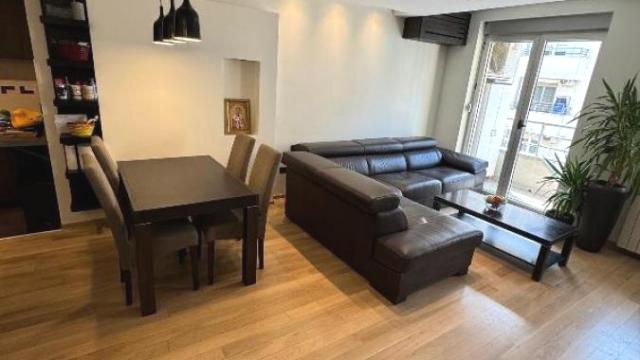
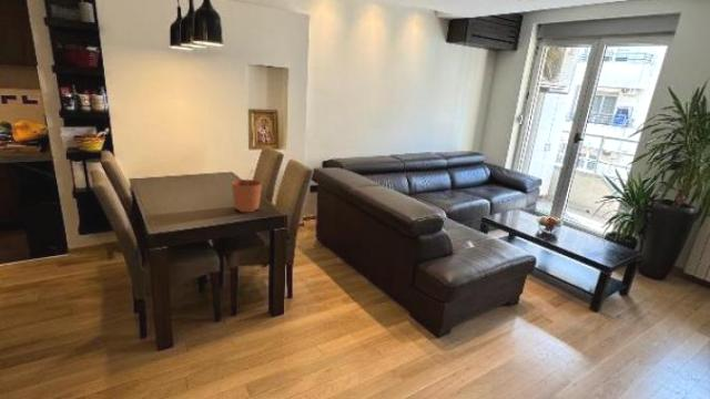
+ plant pot (246, 188)
